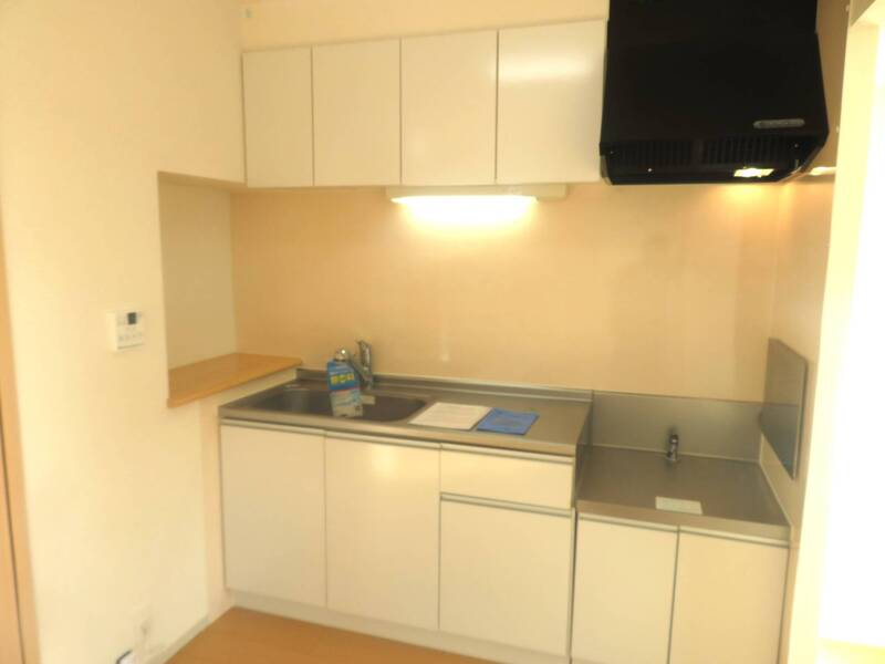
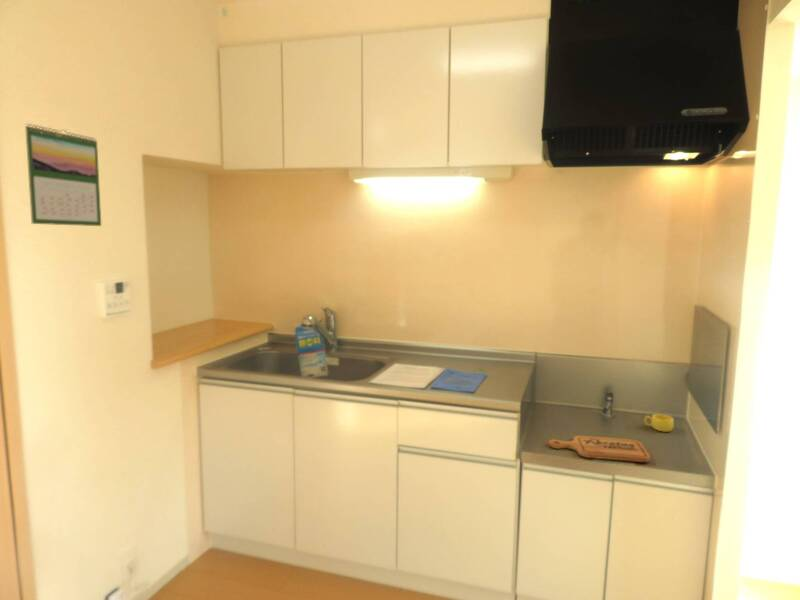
+ calendar (66, 177)
+ cutting board (596, 447)
+ cup (658, 422)
